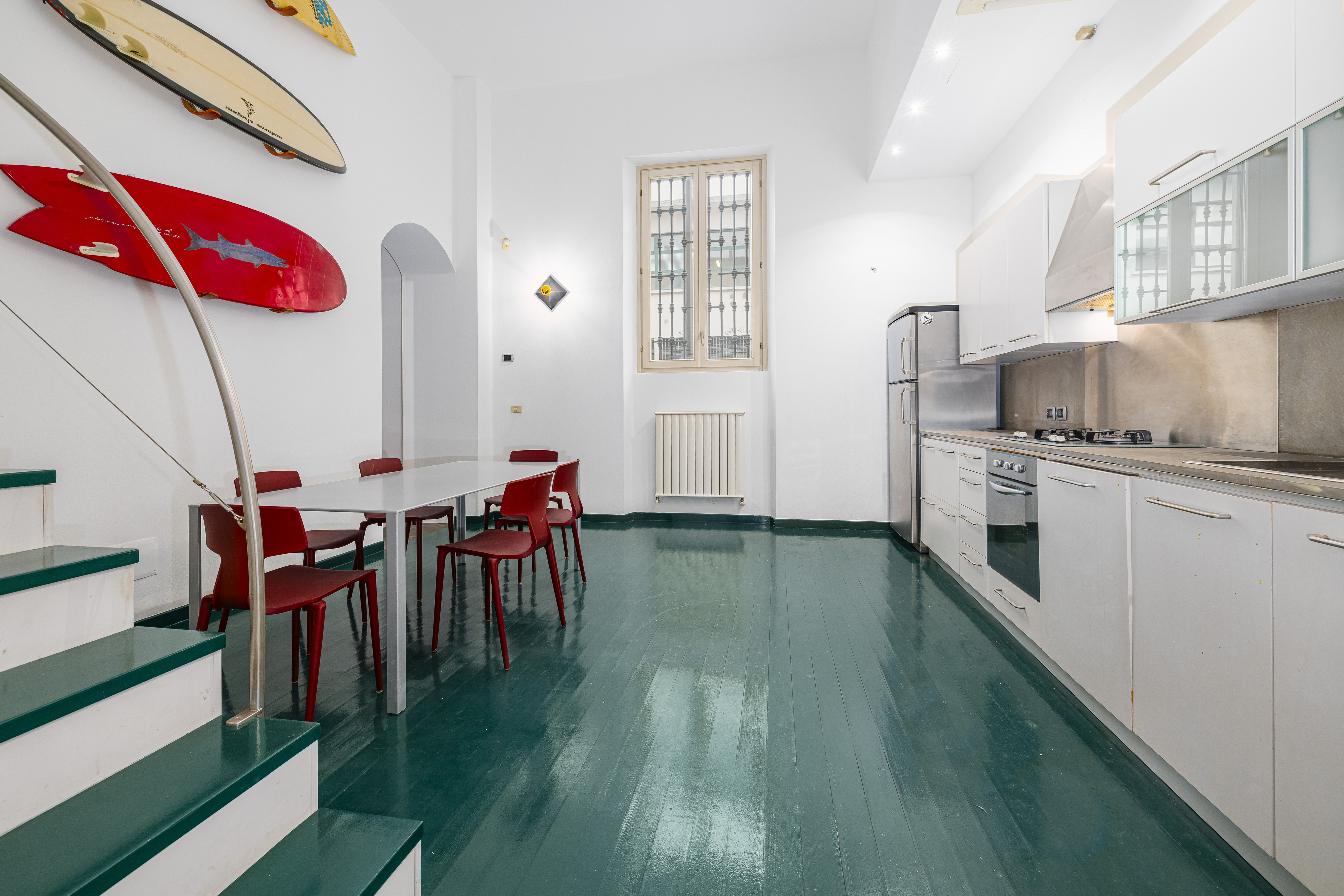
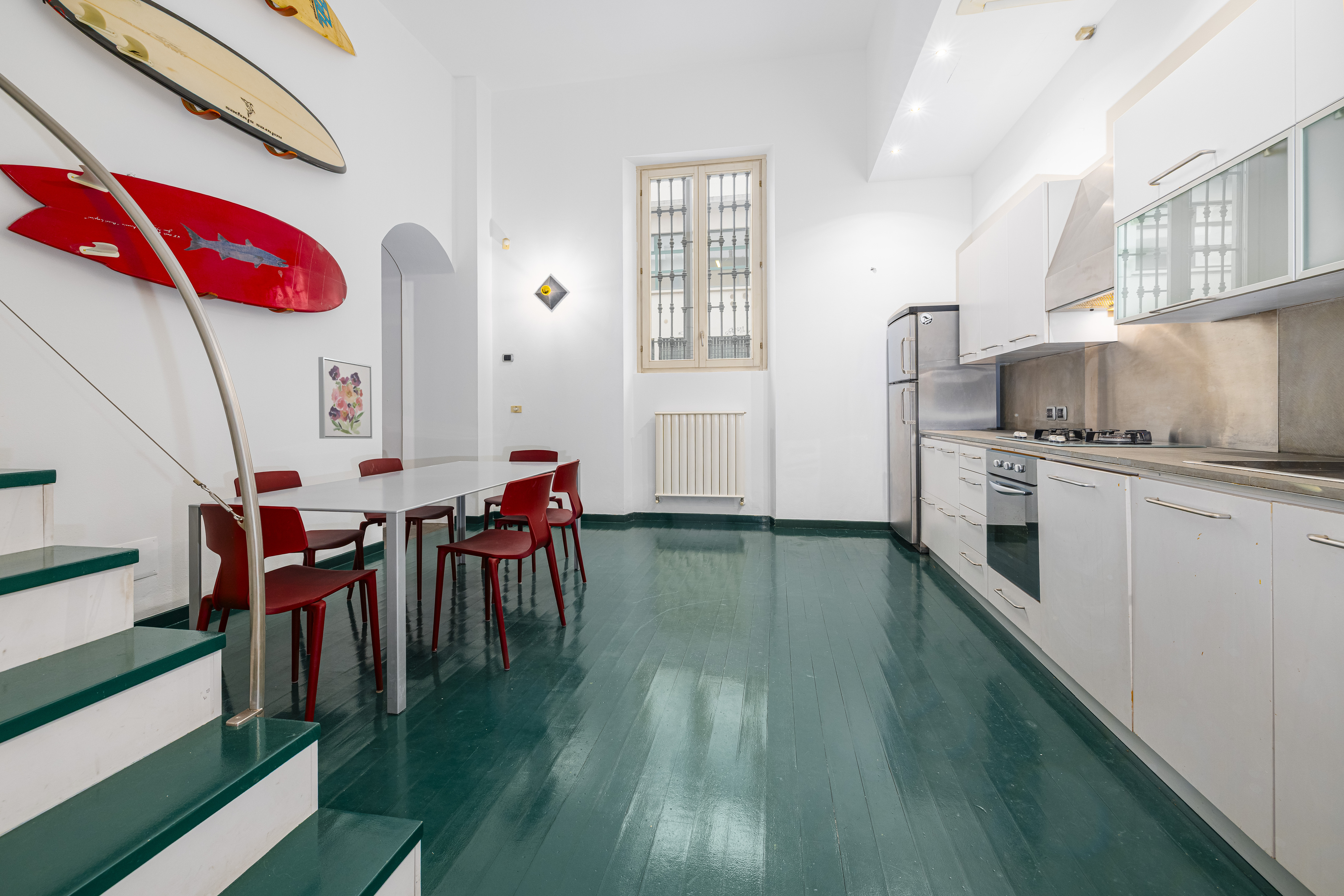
+ wall art (347, 400)
